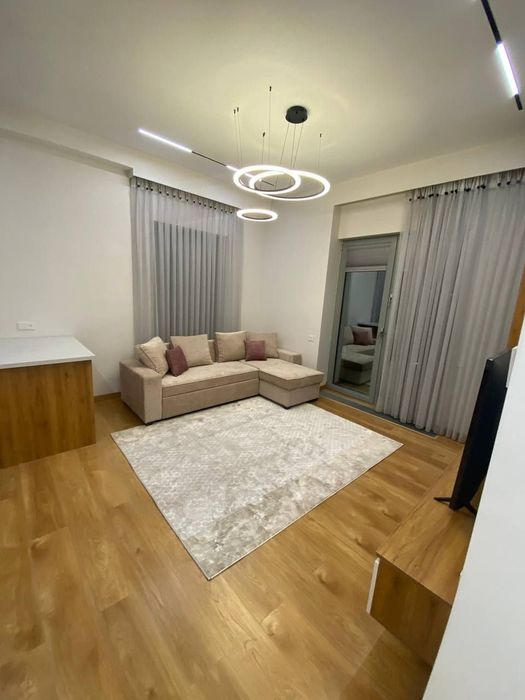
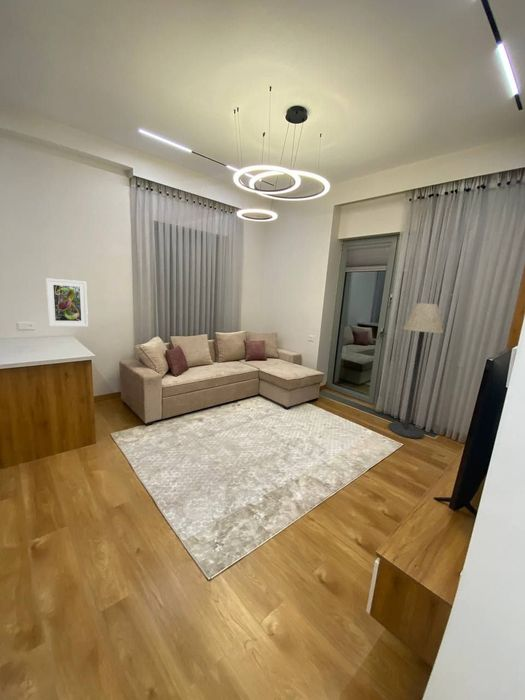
+ floor lamp (415, 369)
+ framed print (67, 303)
